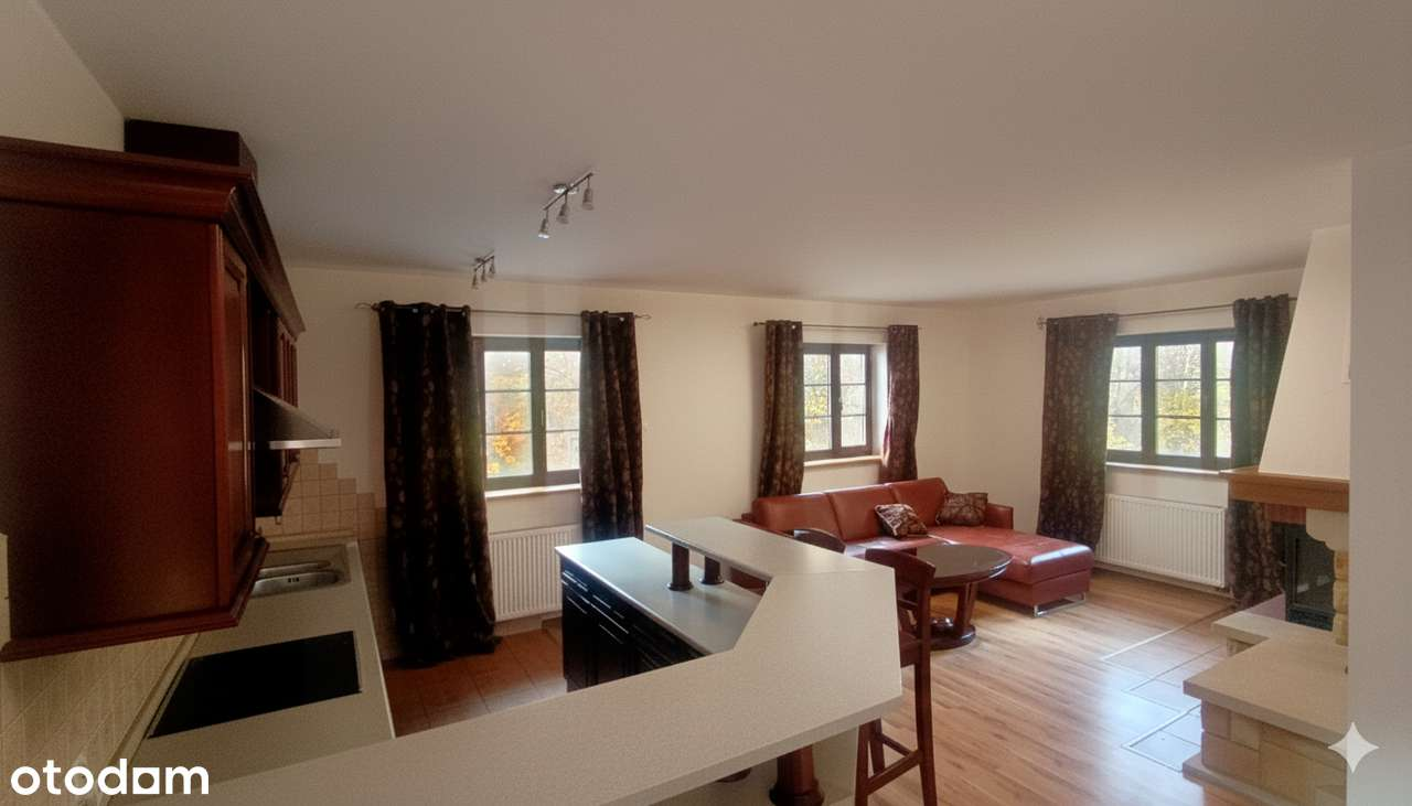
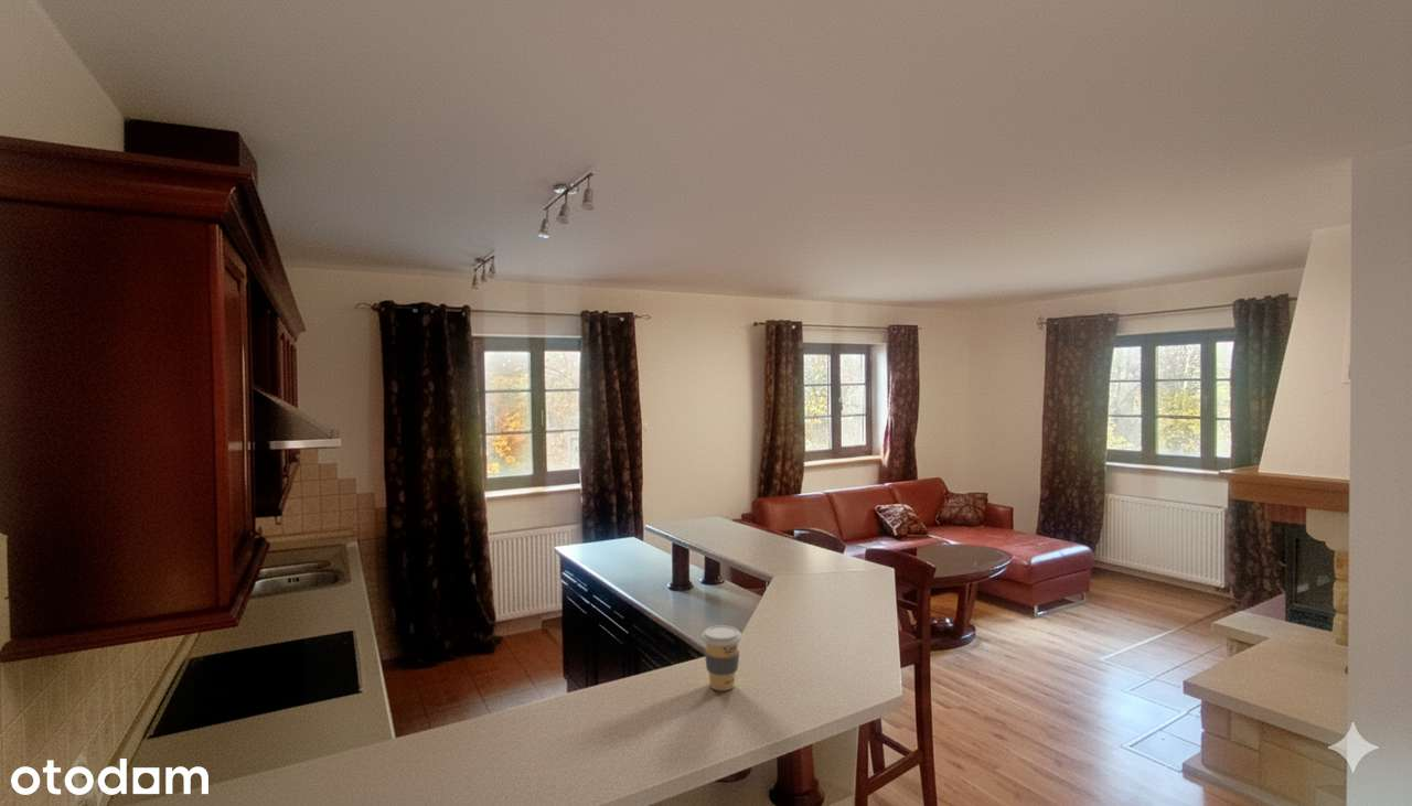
+ coffee cup (721, 658)
